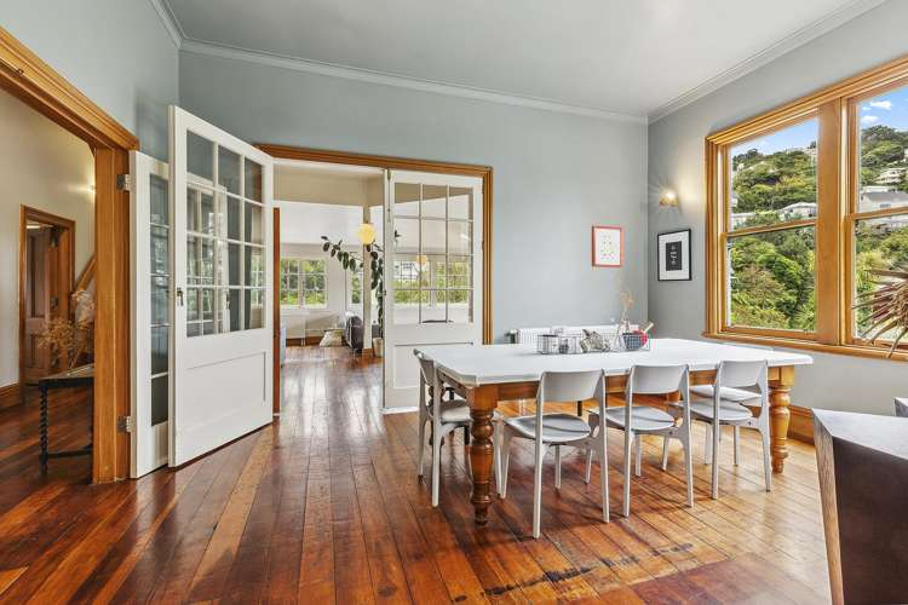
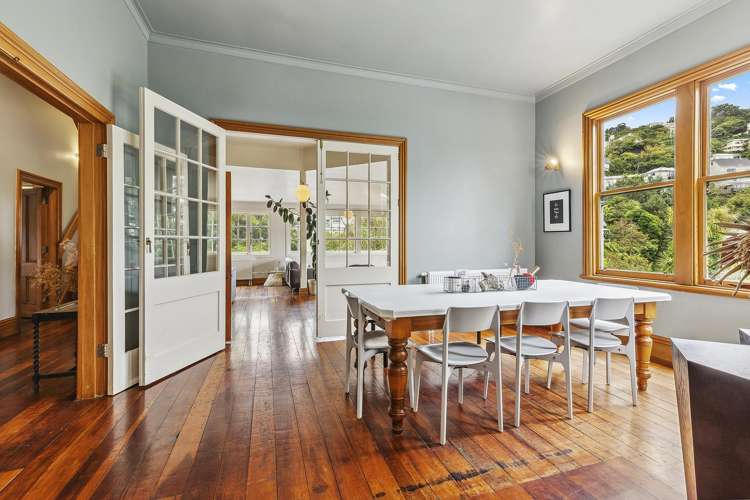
- wall art (607, 246)
